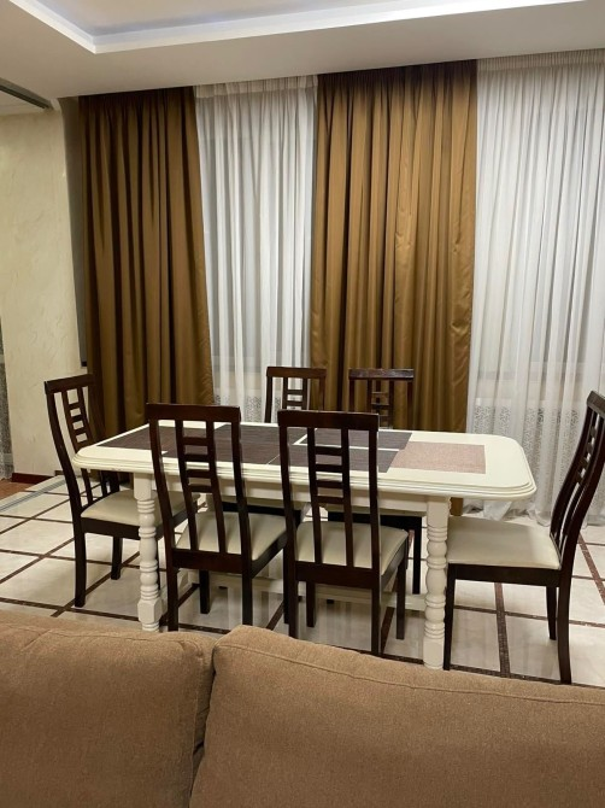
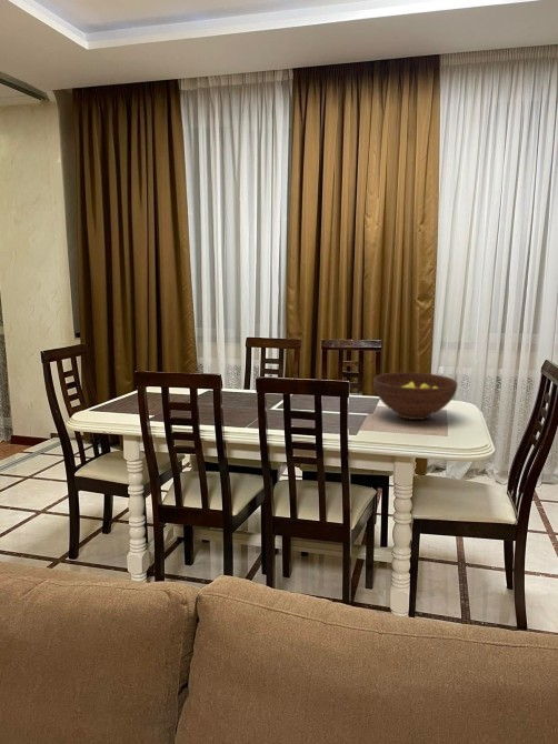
+ fruit bowl (413, 398)
